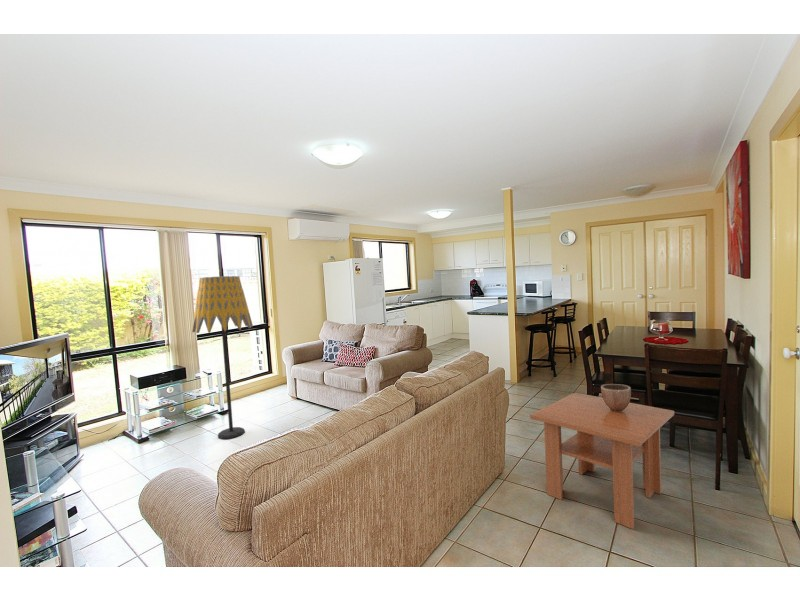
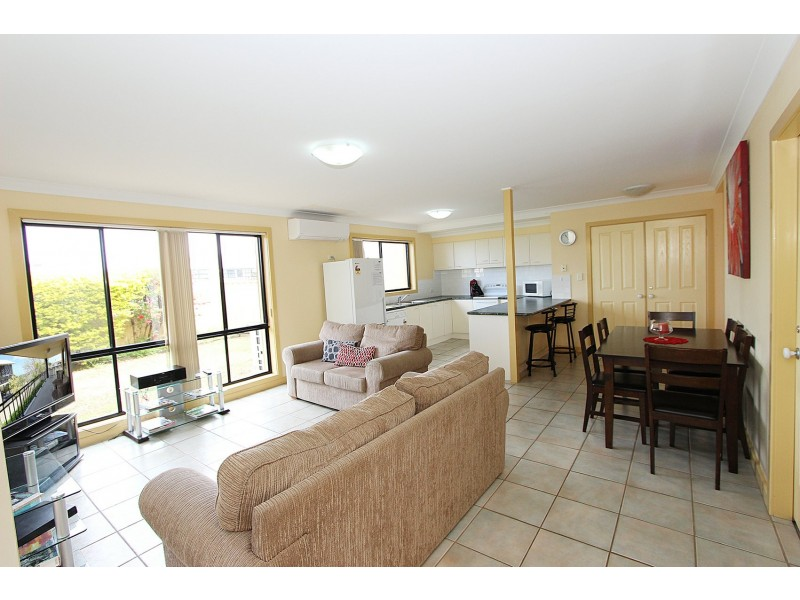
- coffee table (602, 453)
- decorative bowl (615, 398)
- floor lamp (225, 356)
